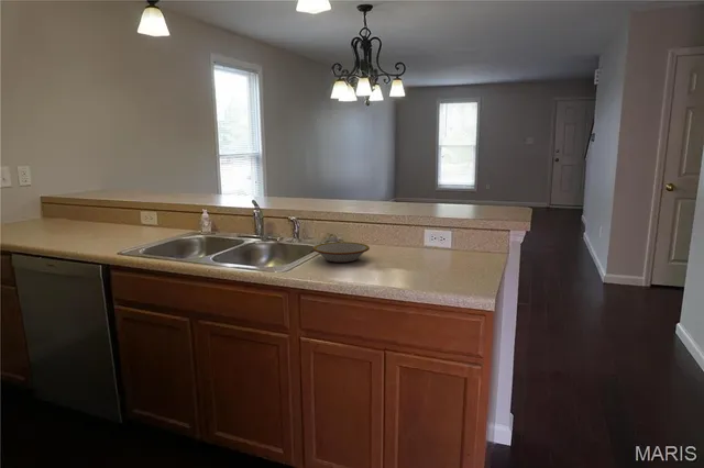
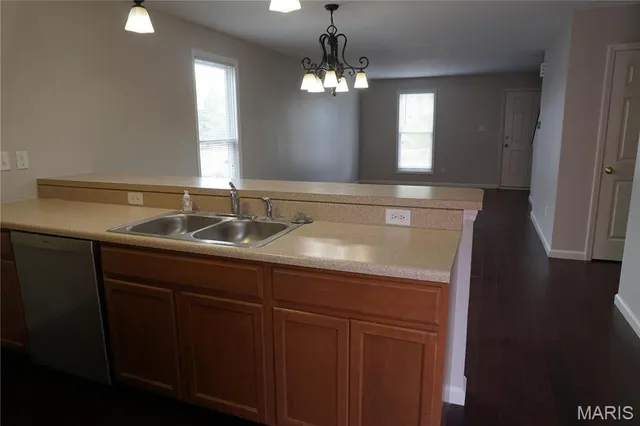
- bowl (341, 253)
